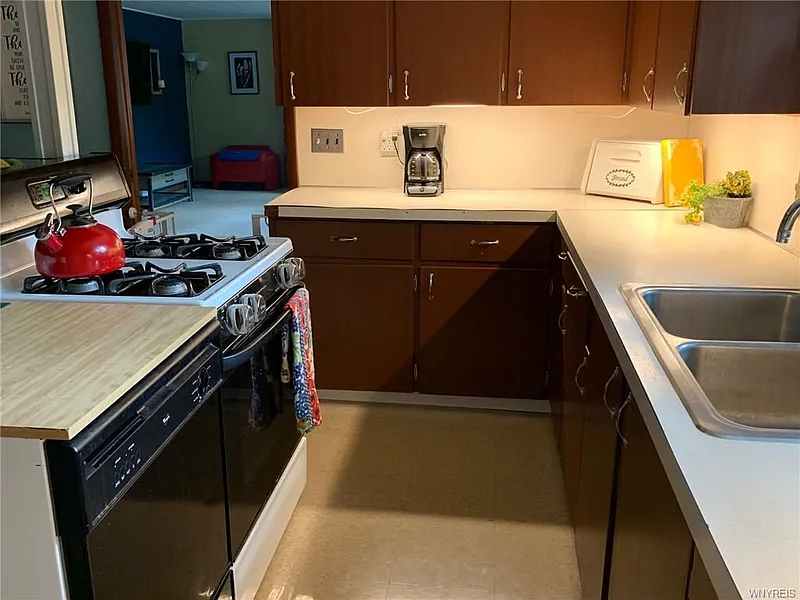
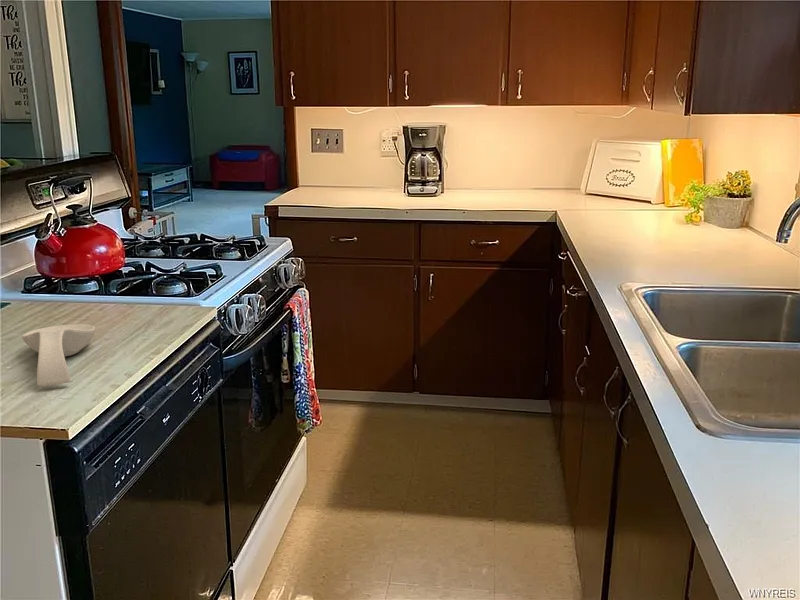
+ spoon rest (57, 342)
